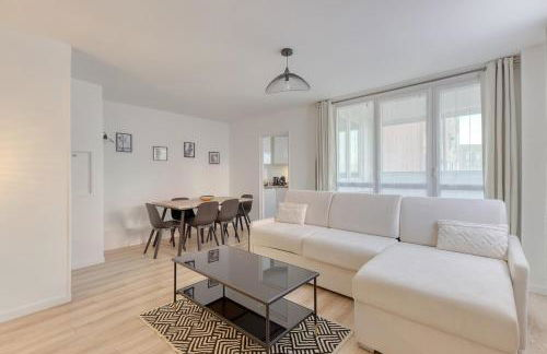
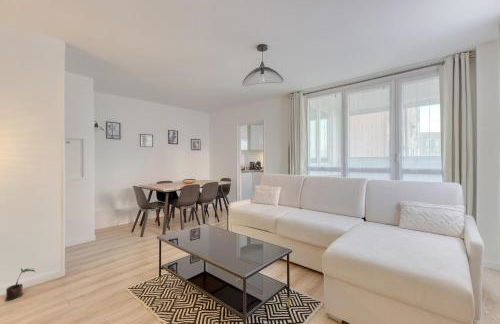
+ potted plant (18, 278)
